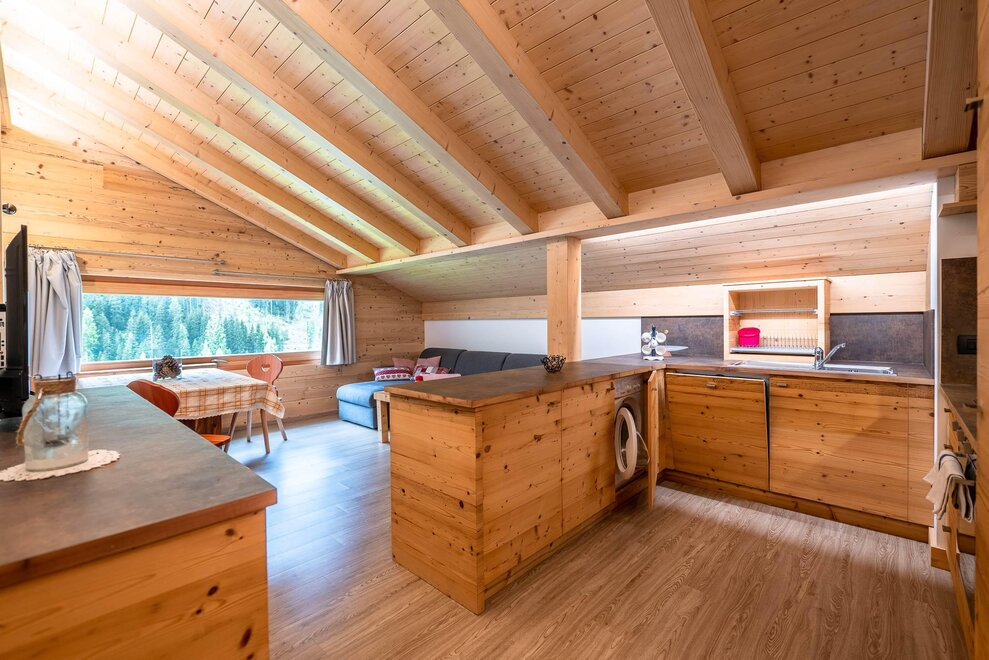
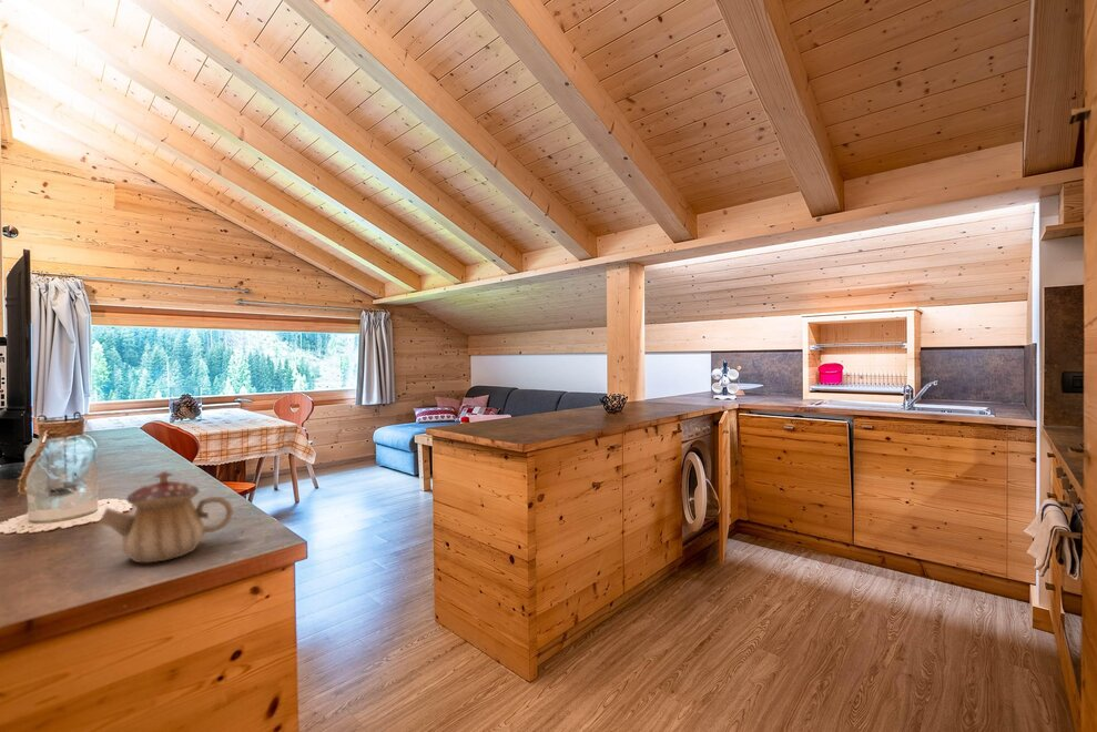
+ teapot (170, 510)
